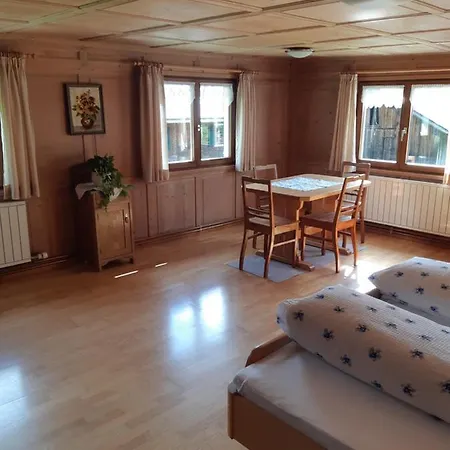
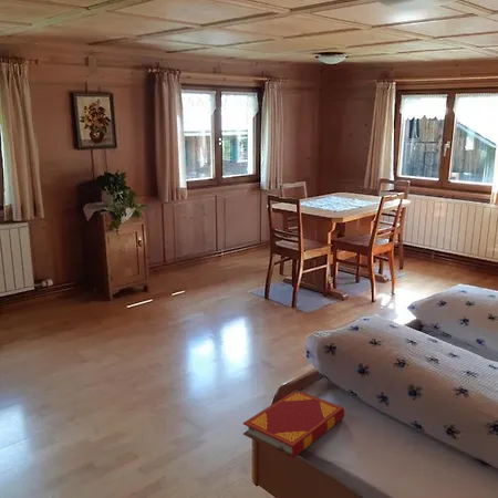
+ hardback book (294, 421)
